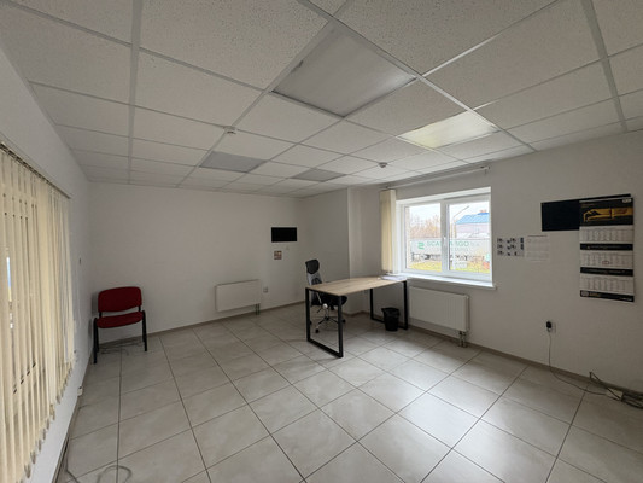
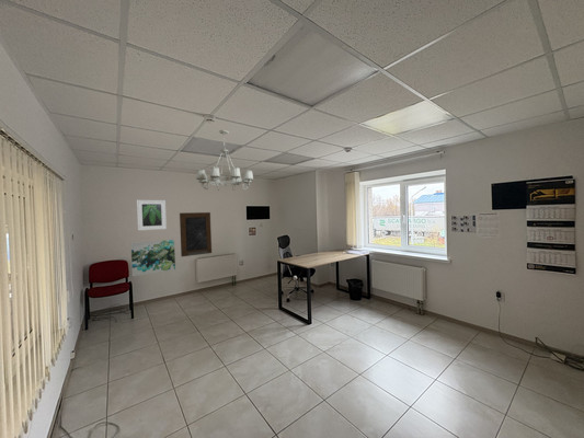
+ chalkboard (196, 233)
+ wall art (153, 256)
+ chandelier (222, 160)
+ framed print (151, 215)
